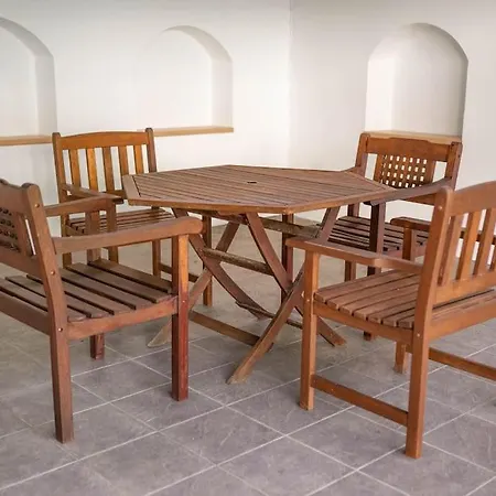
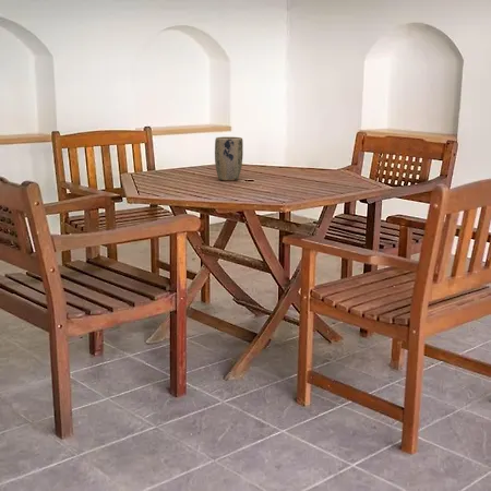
+ plant pot (228, 158)
